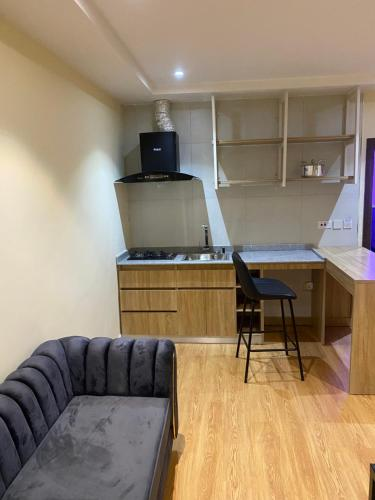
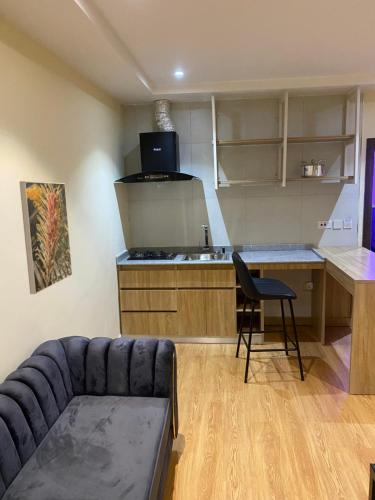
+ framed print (49, 234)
